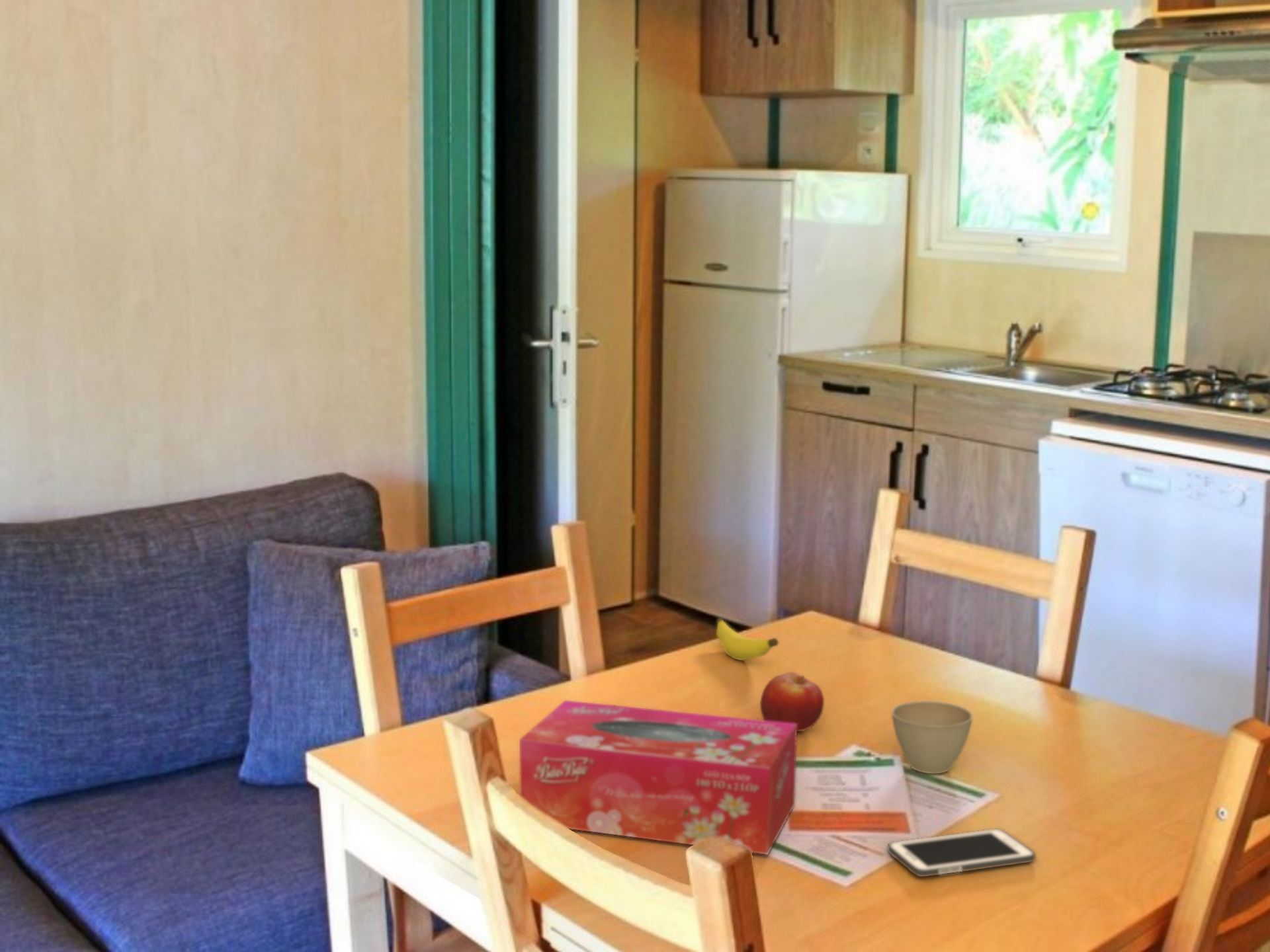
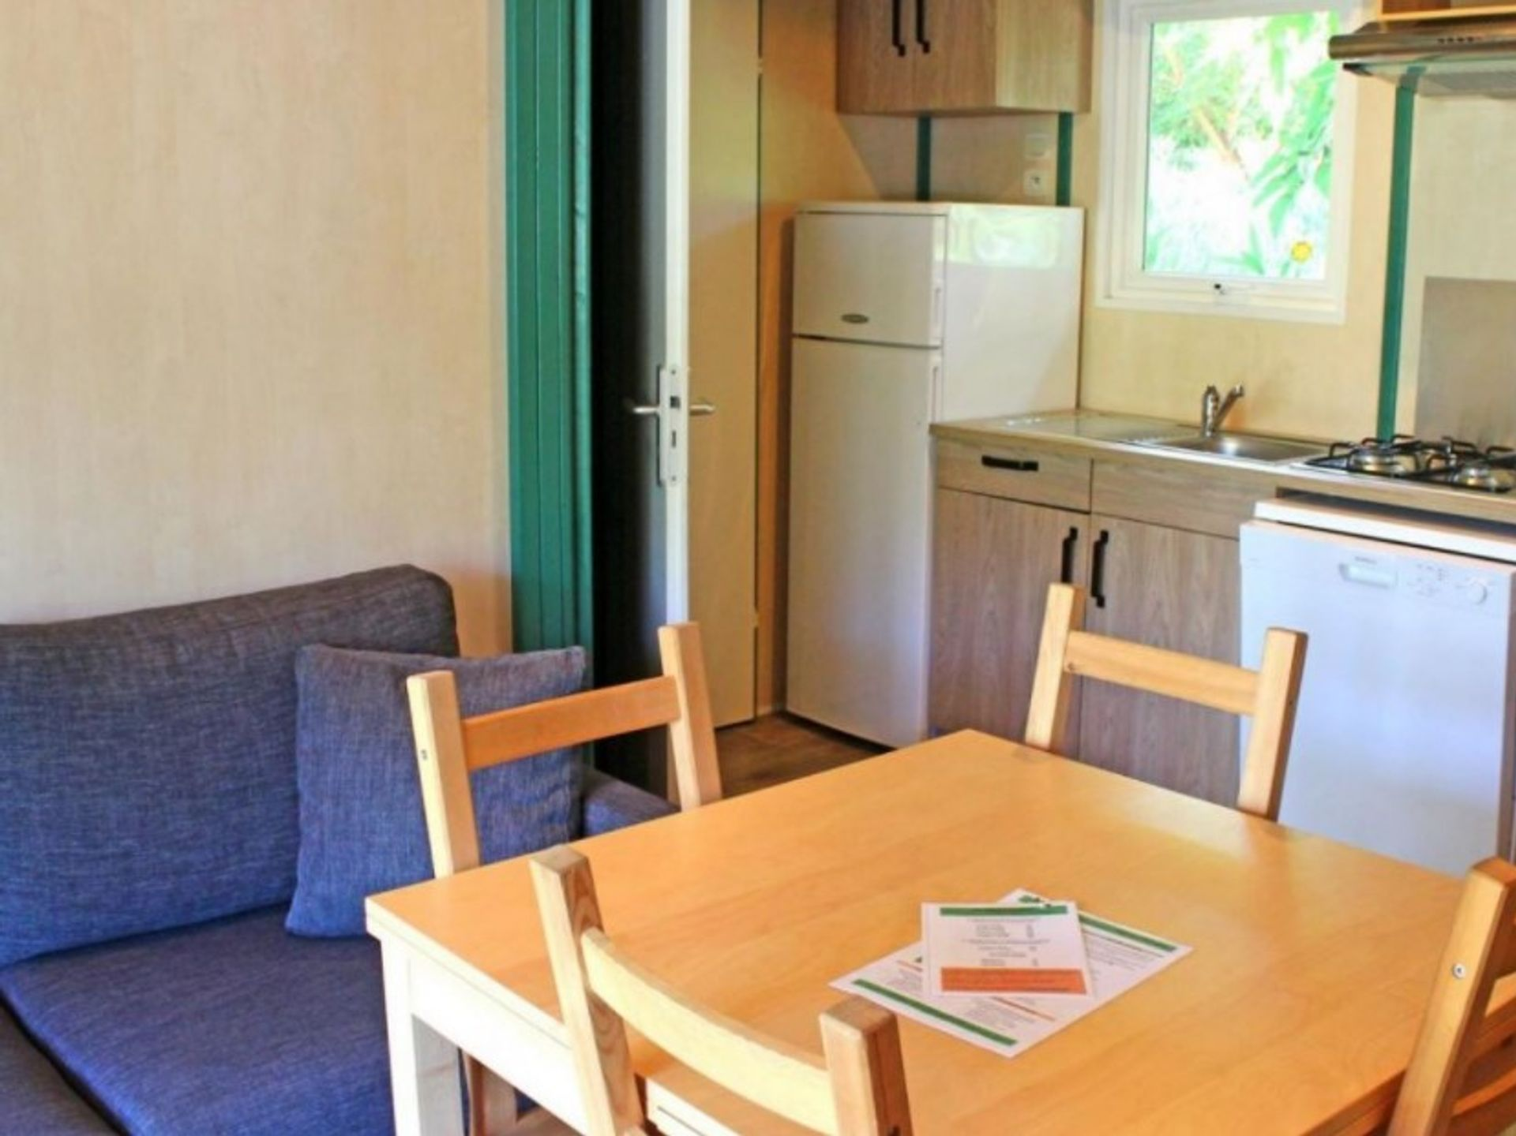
- tissue box (660, 772)
- fruit (791, 702)
- cell phone (960, 852)
- flower pot (931, 740)
- banana (738, 641)
